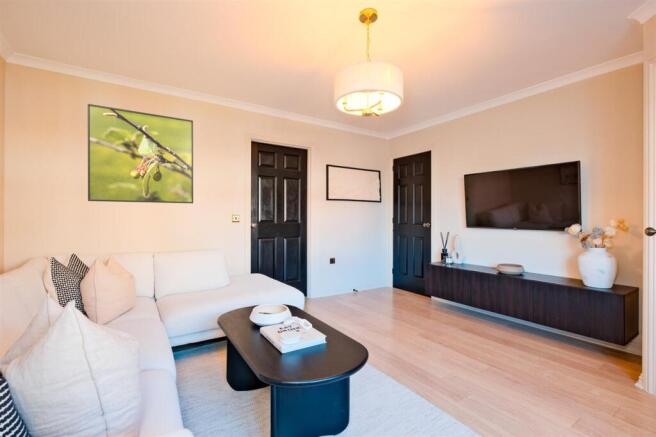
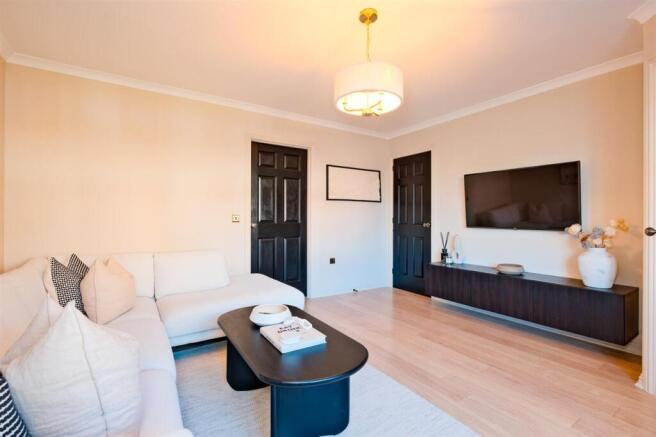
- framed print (144, 157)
